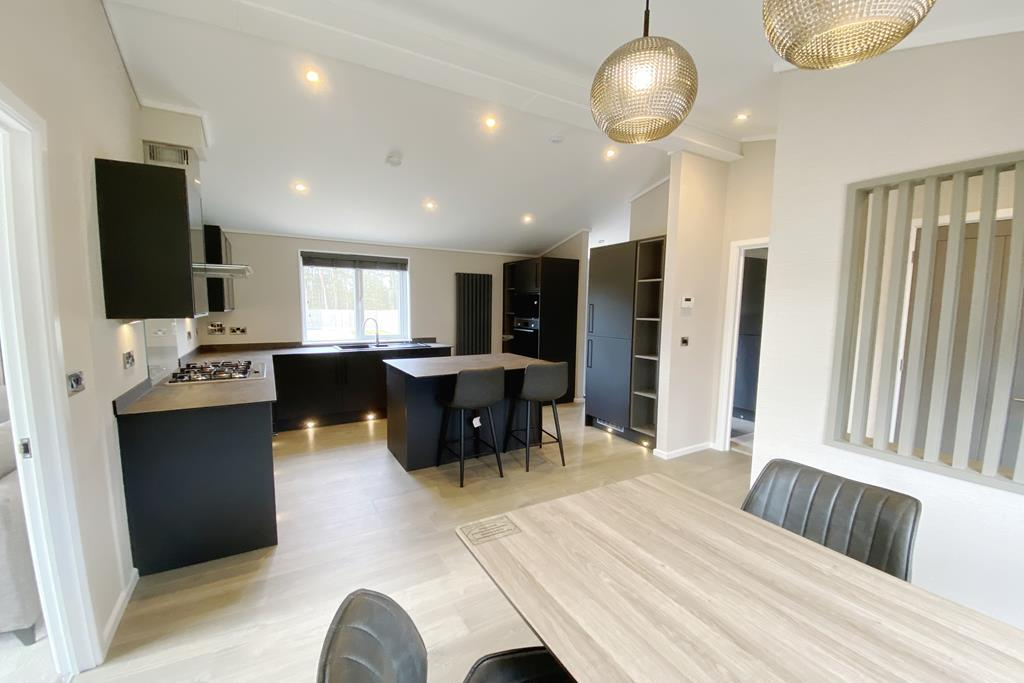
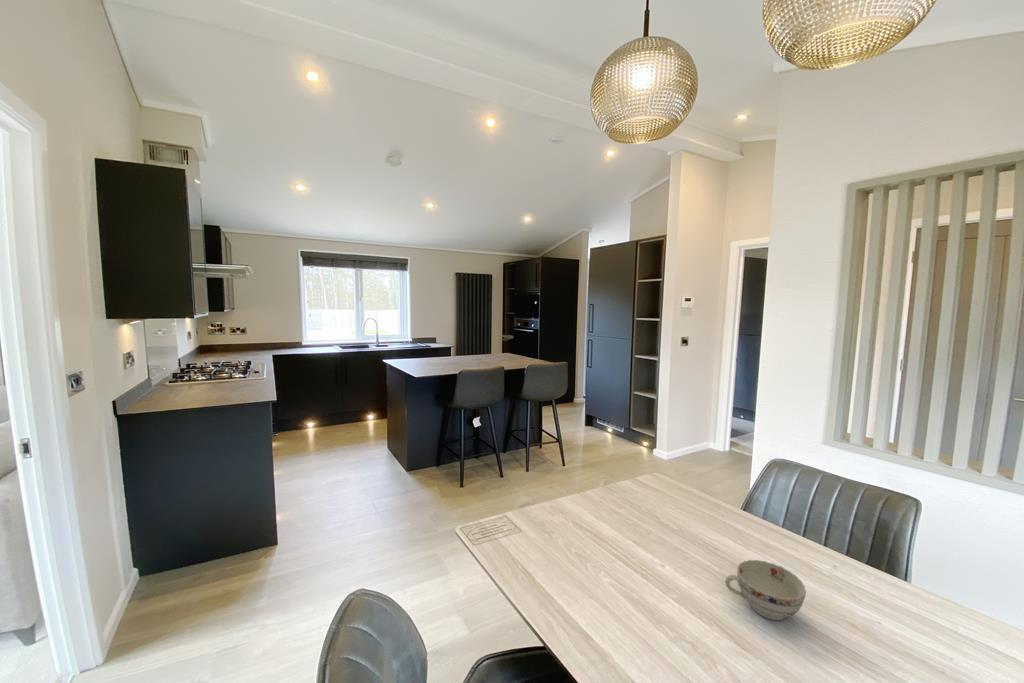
+ teacup (762, 592)
